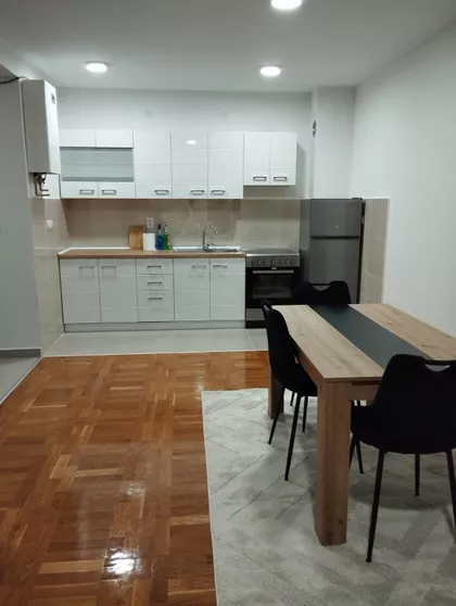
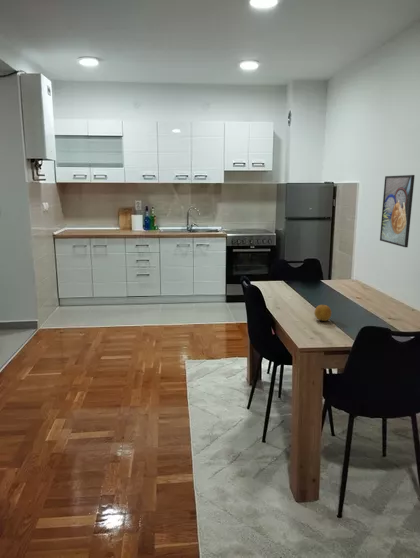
+ fruit (322, 312)
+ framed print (395, 210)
